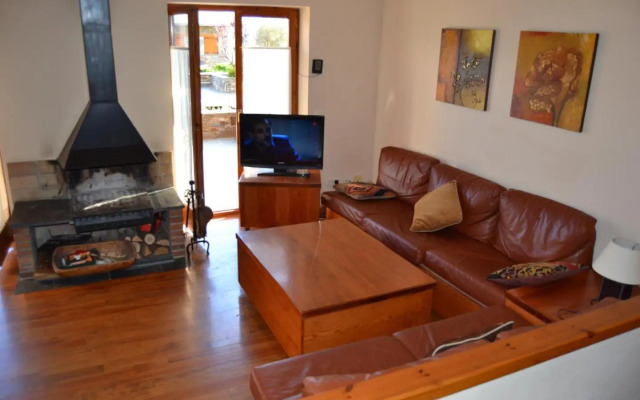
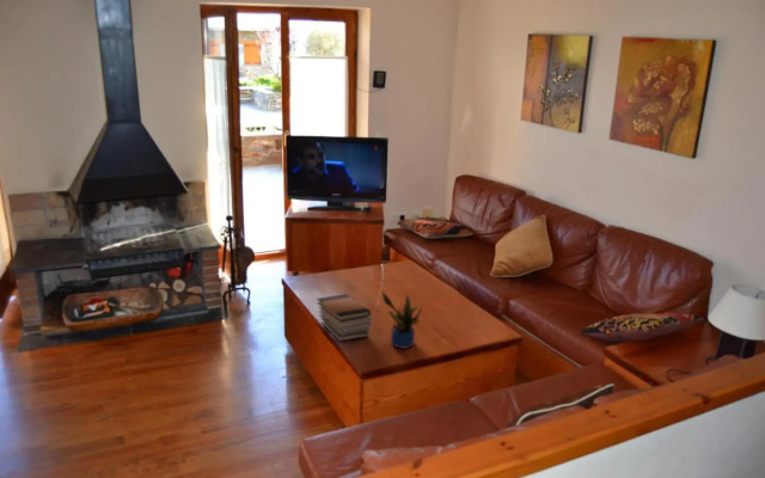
+ book stack (343, 317)
+ potted plant (400, 318)
